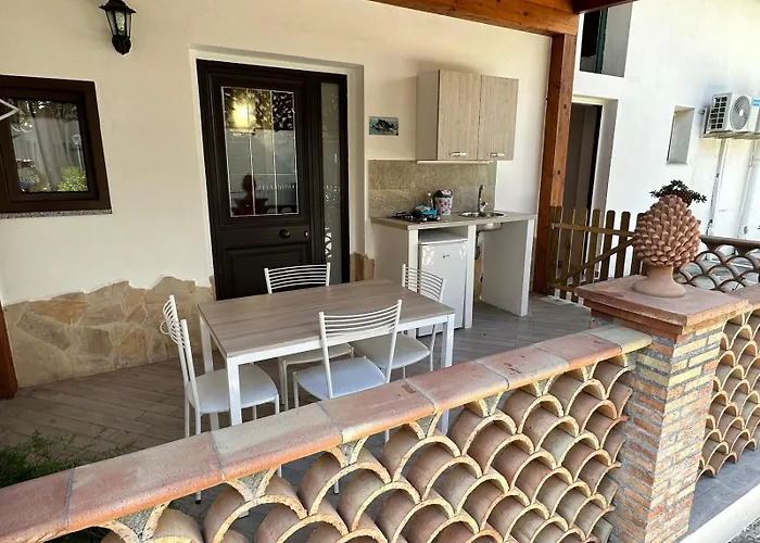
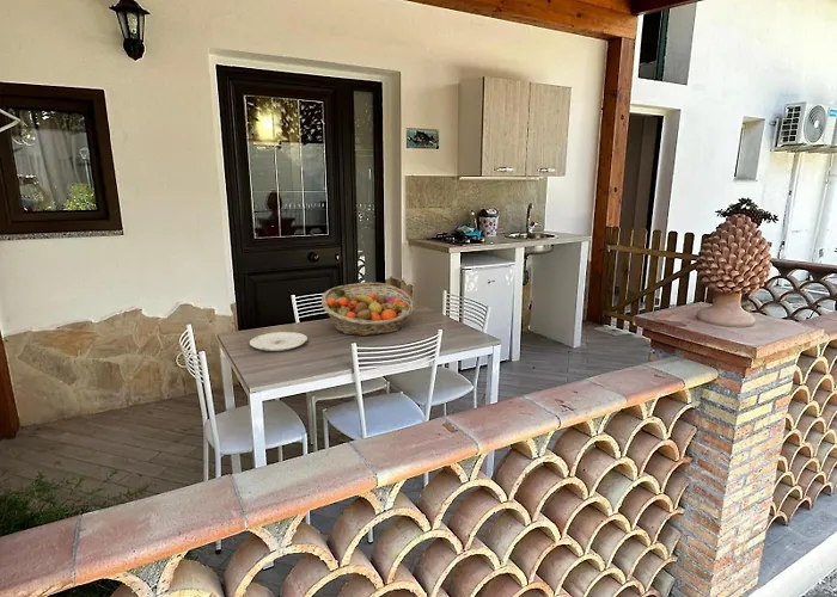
+ plate (279, 341)
+ fruit basket (368, 308)
